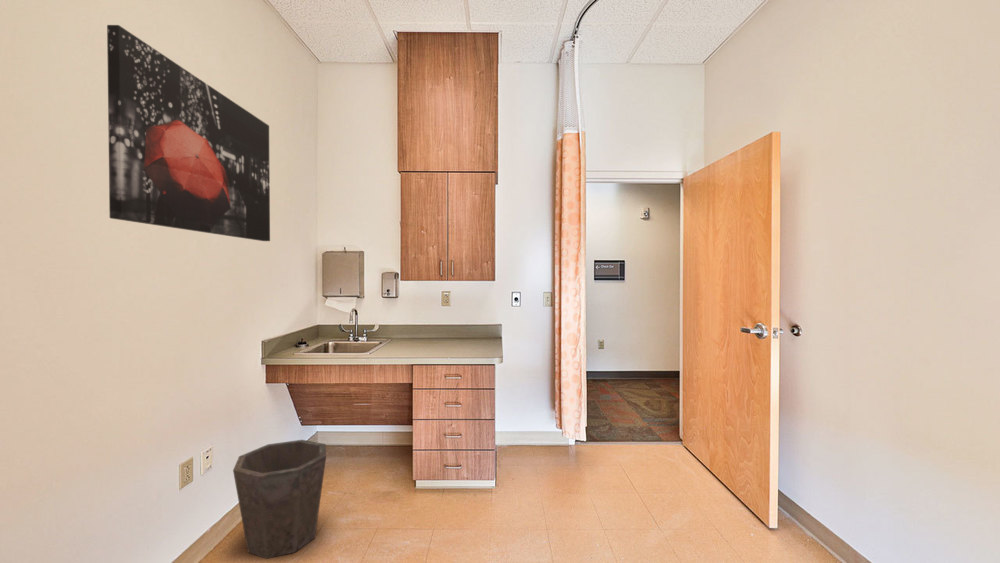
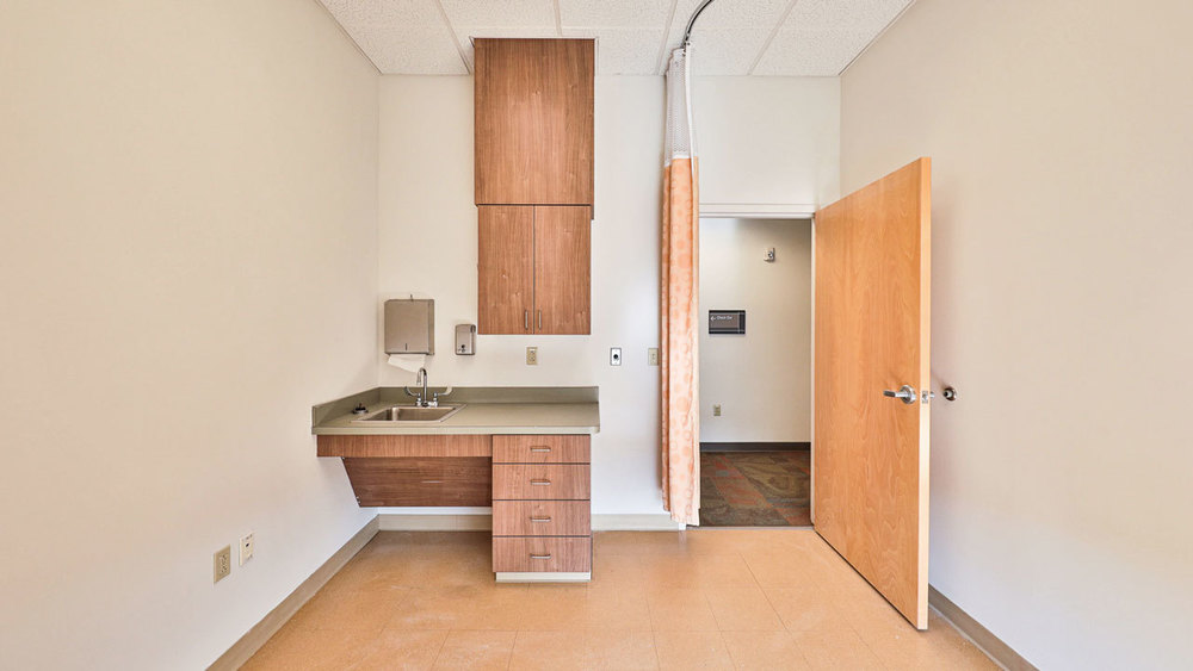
- wall art (209, 160)
- waste bin (282, 497)
